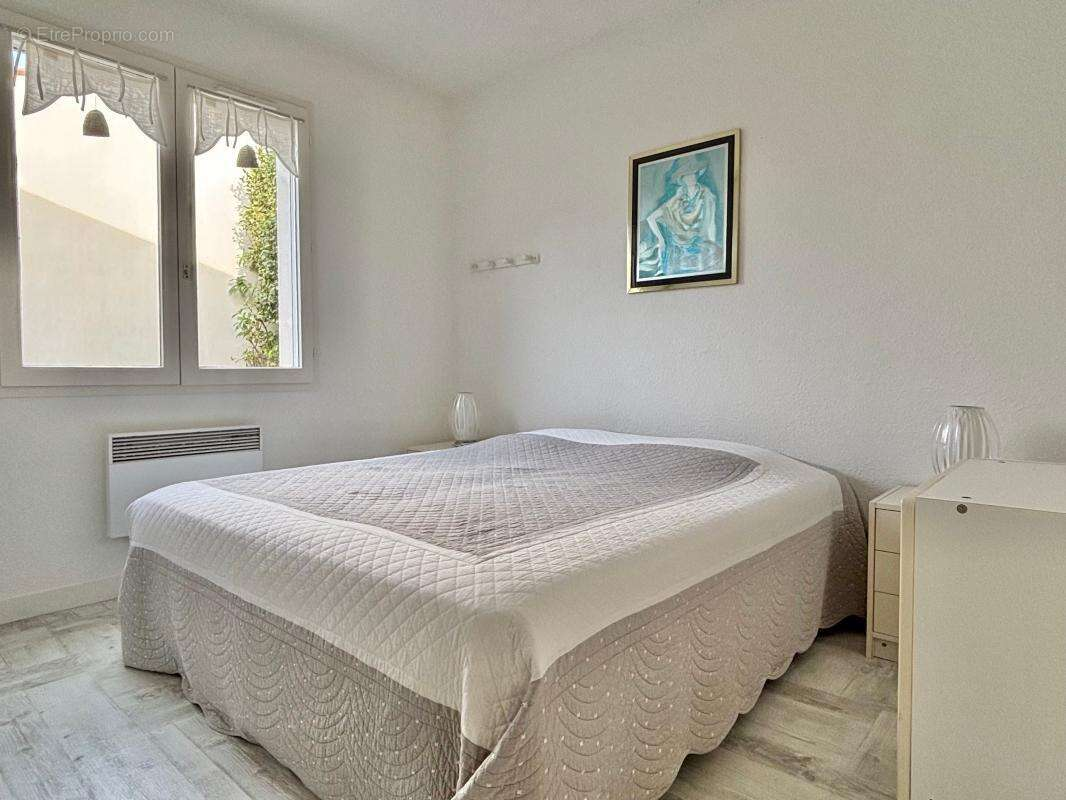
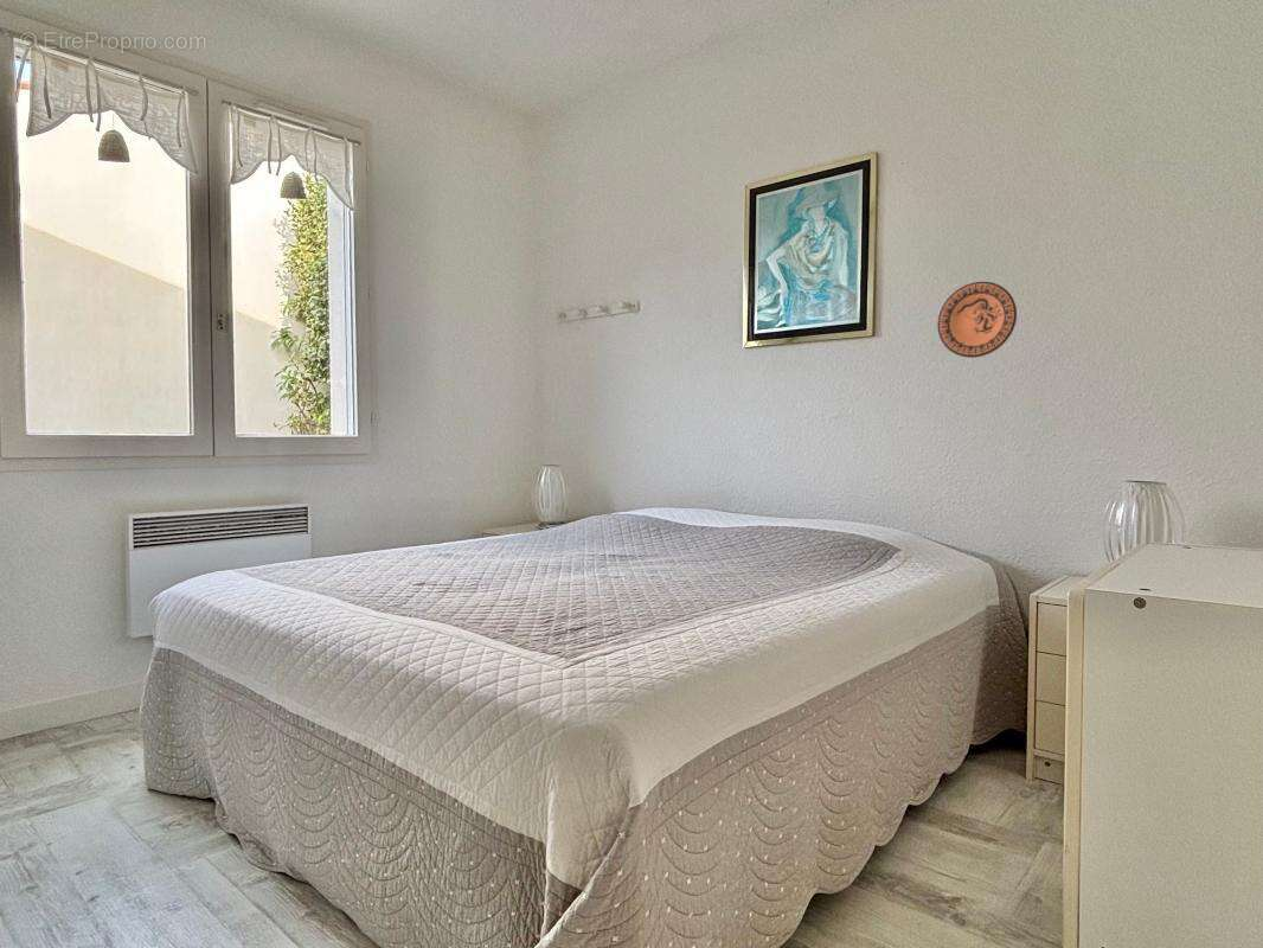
+ decorative plate (976, 320)
